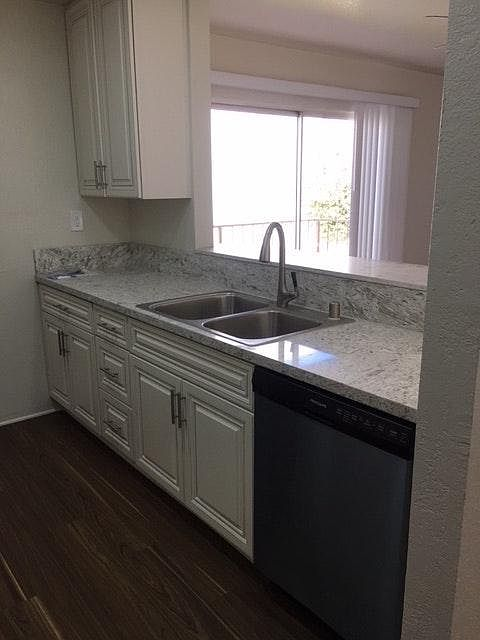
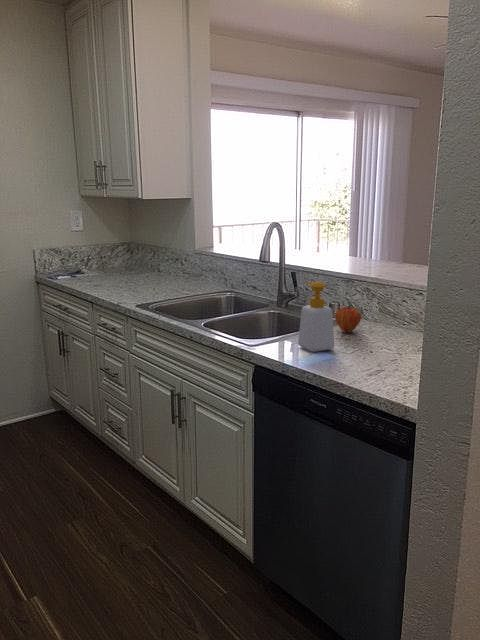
+ fruit (348, 317)
+ soap bottle (313, 314)
